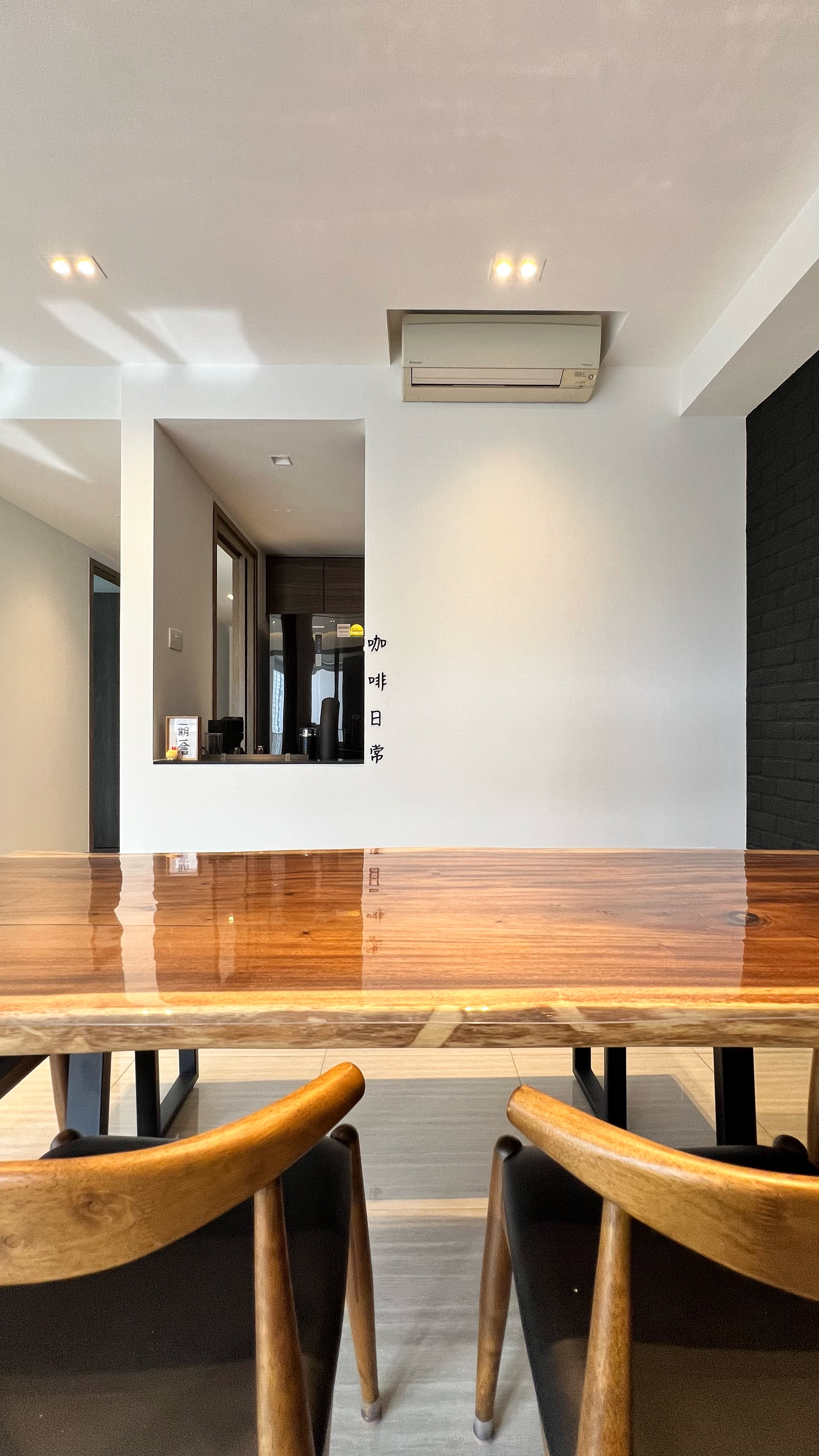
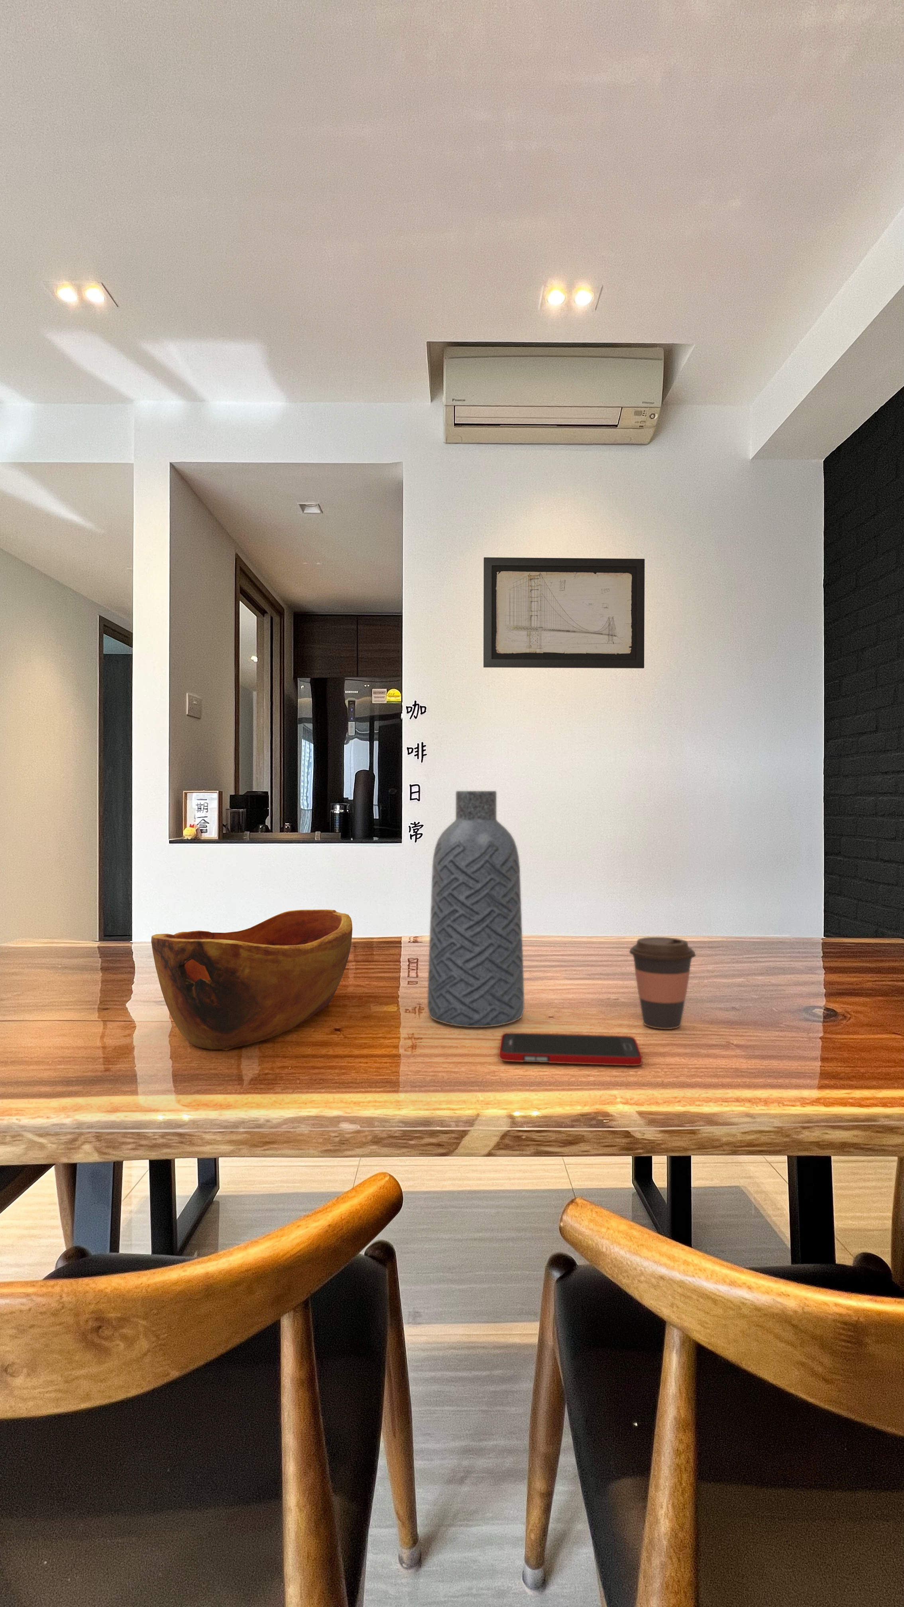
+ wooden bowl (258, 968)
+ wall art (564, 613)
+ vase (476, 903)
+ cell phone (568, 1049)
+ coffee cup (661, 982)
